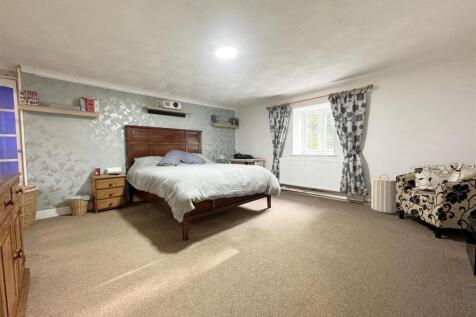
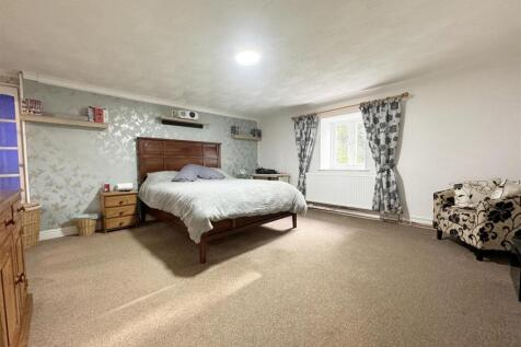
- laundry hamper (384, 192)
